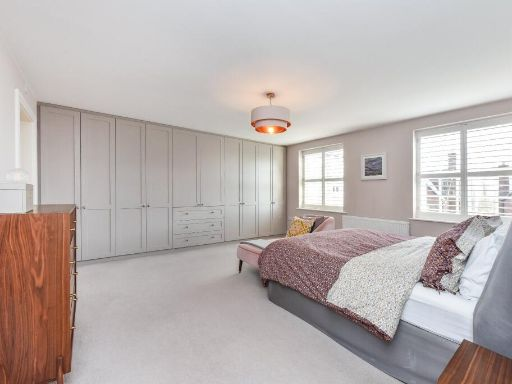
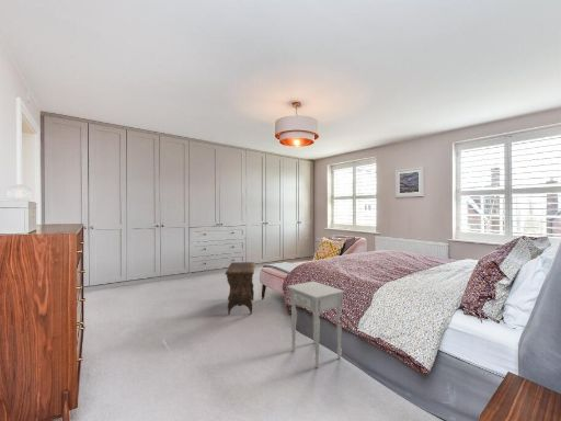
+ footstool (241, 286)
+ nightstand (314, 321)
